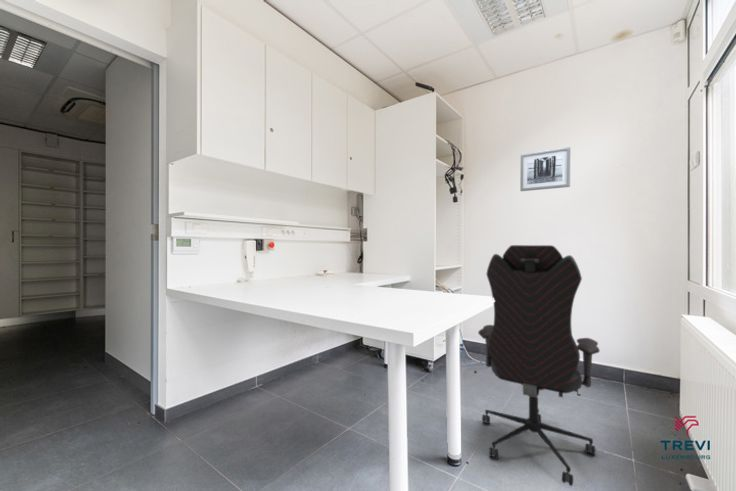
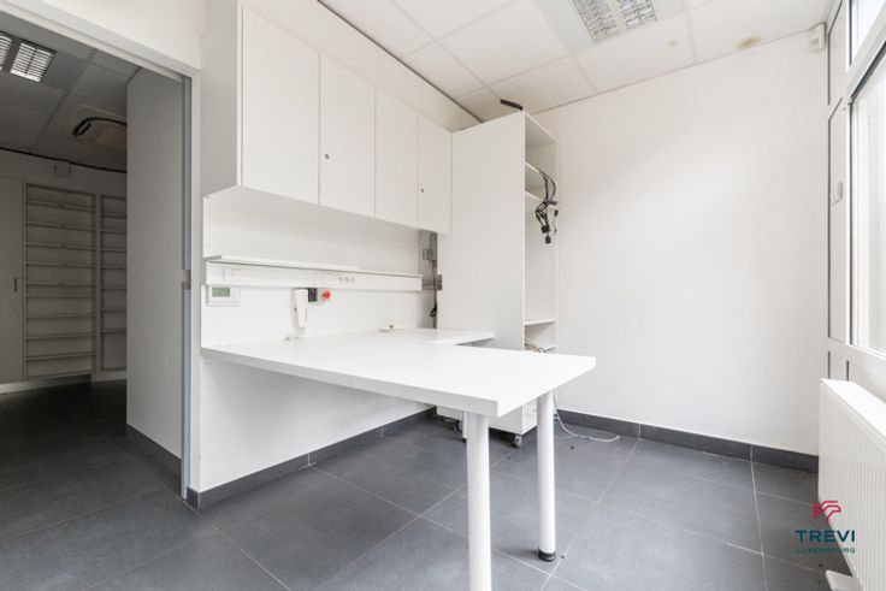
- wall art (544, 170)
- office chair (534, 344)
